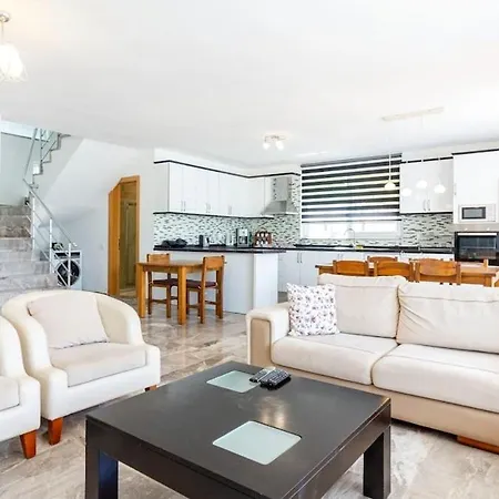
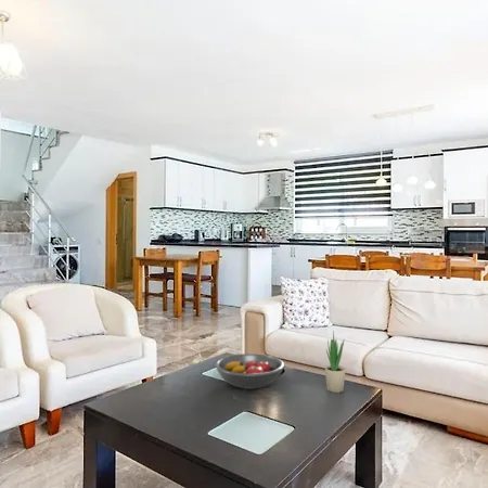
+ potted plant (335, 360)
+ fruit bowl (249, 370)
